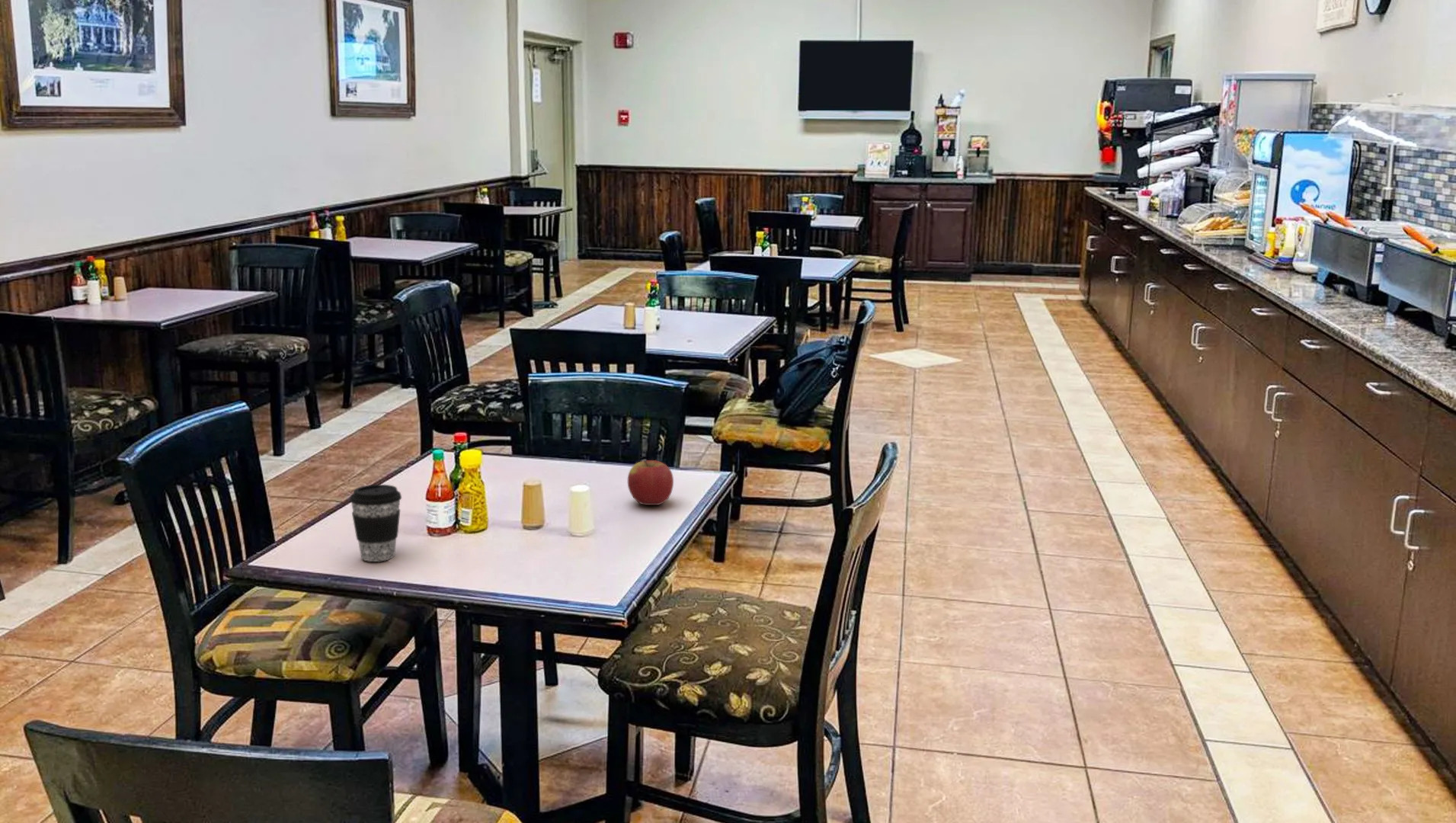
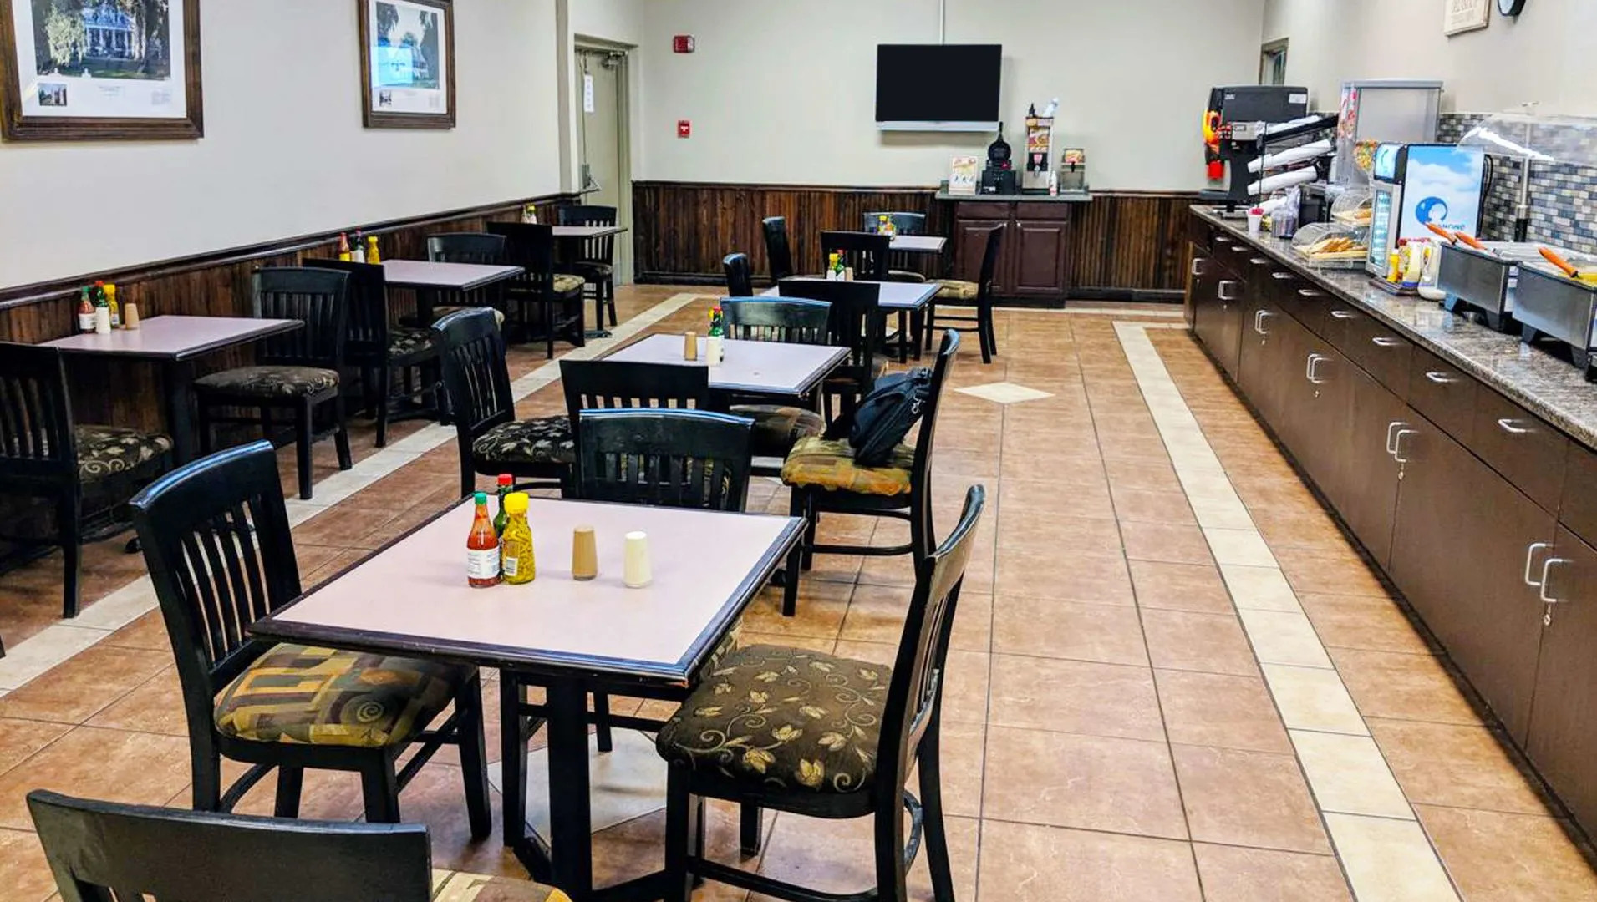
- apple (650, 480)
- coffee cup (376, 523)
